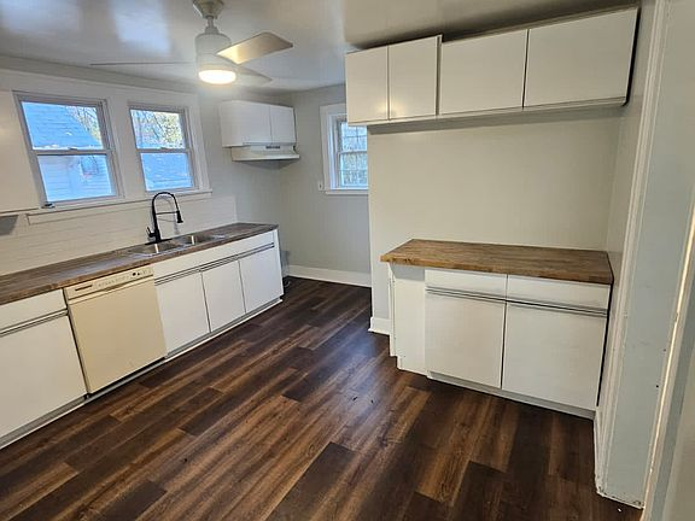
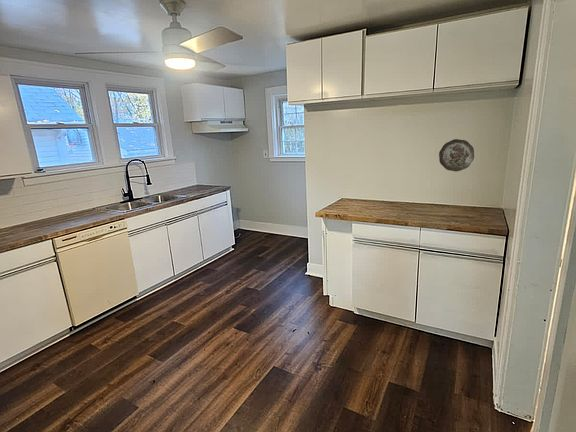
+ decorative plate (456, 155)
